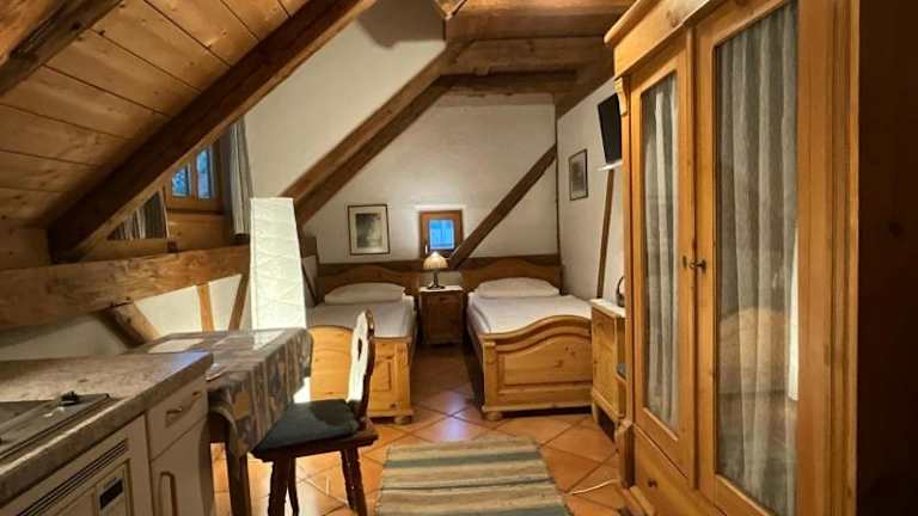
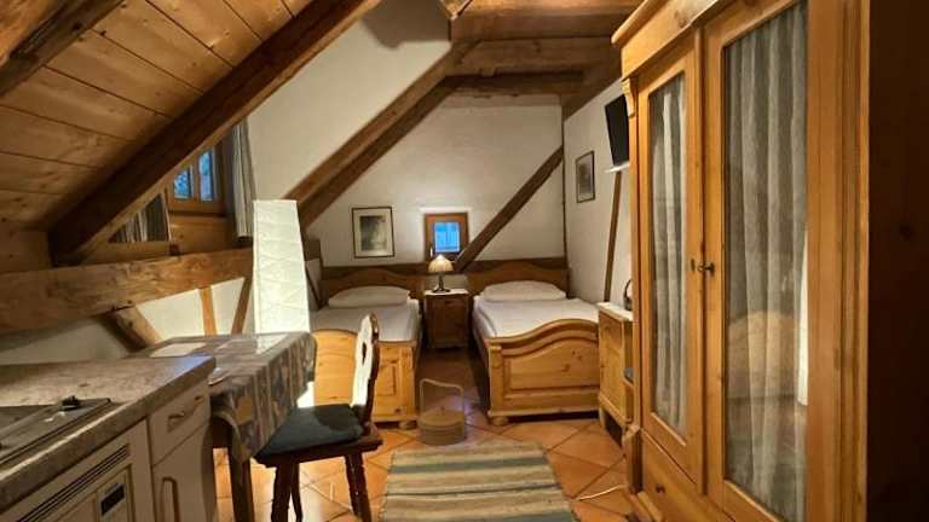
+ basket (442, 408)
